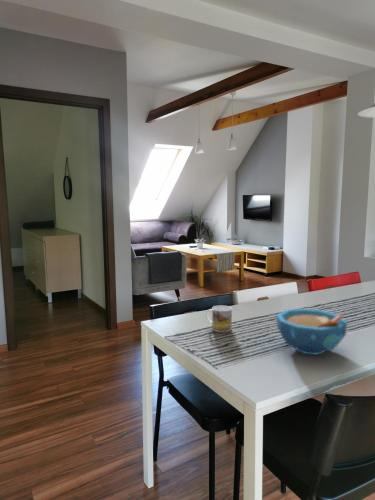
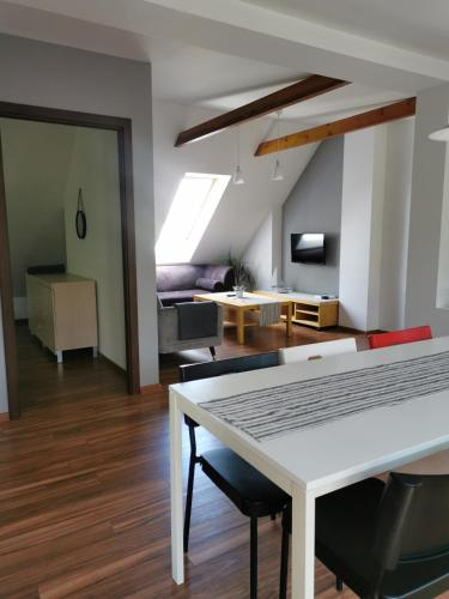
- mug (218, 317)
- bowl (310, 330)
